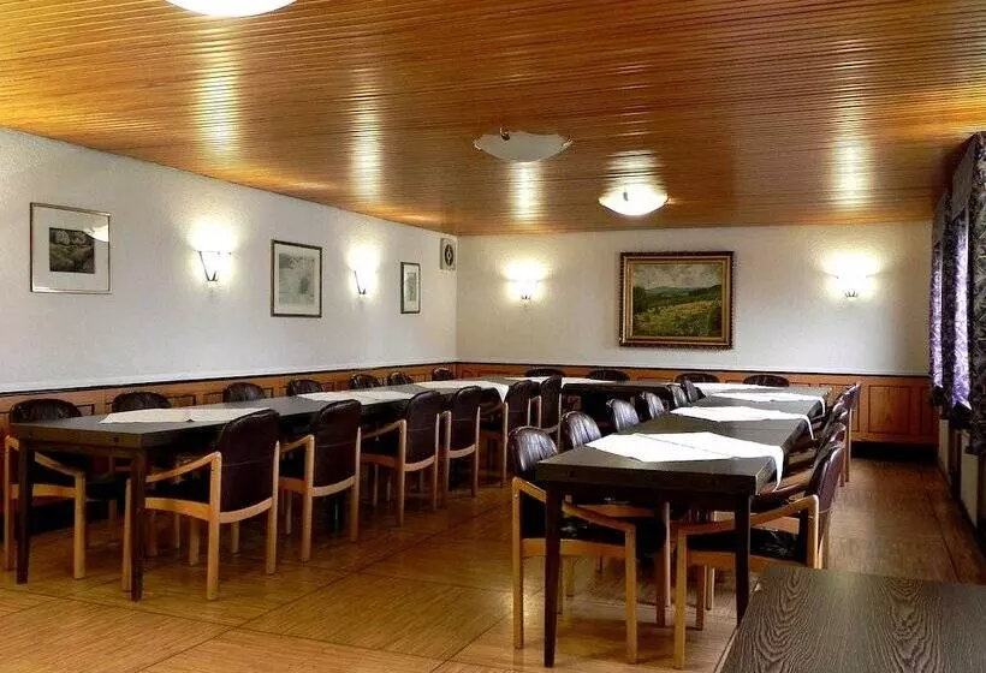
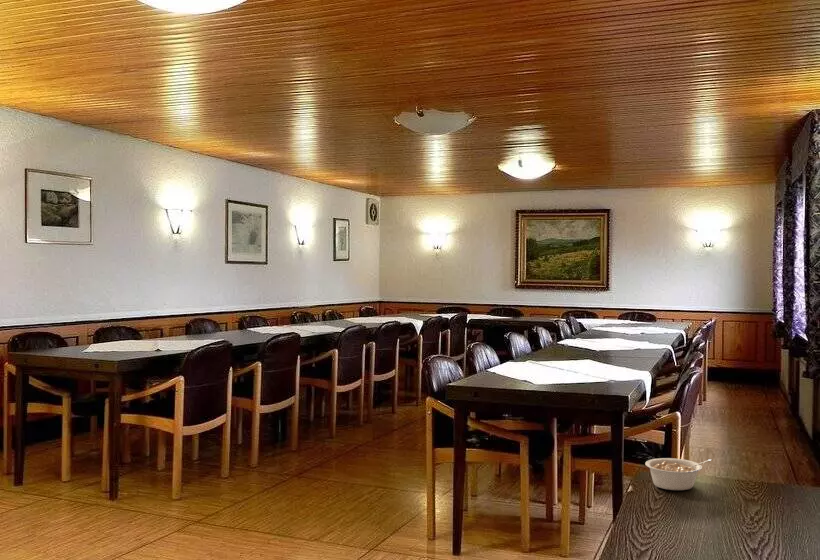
+ legume (674, 472)
